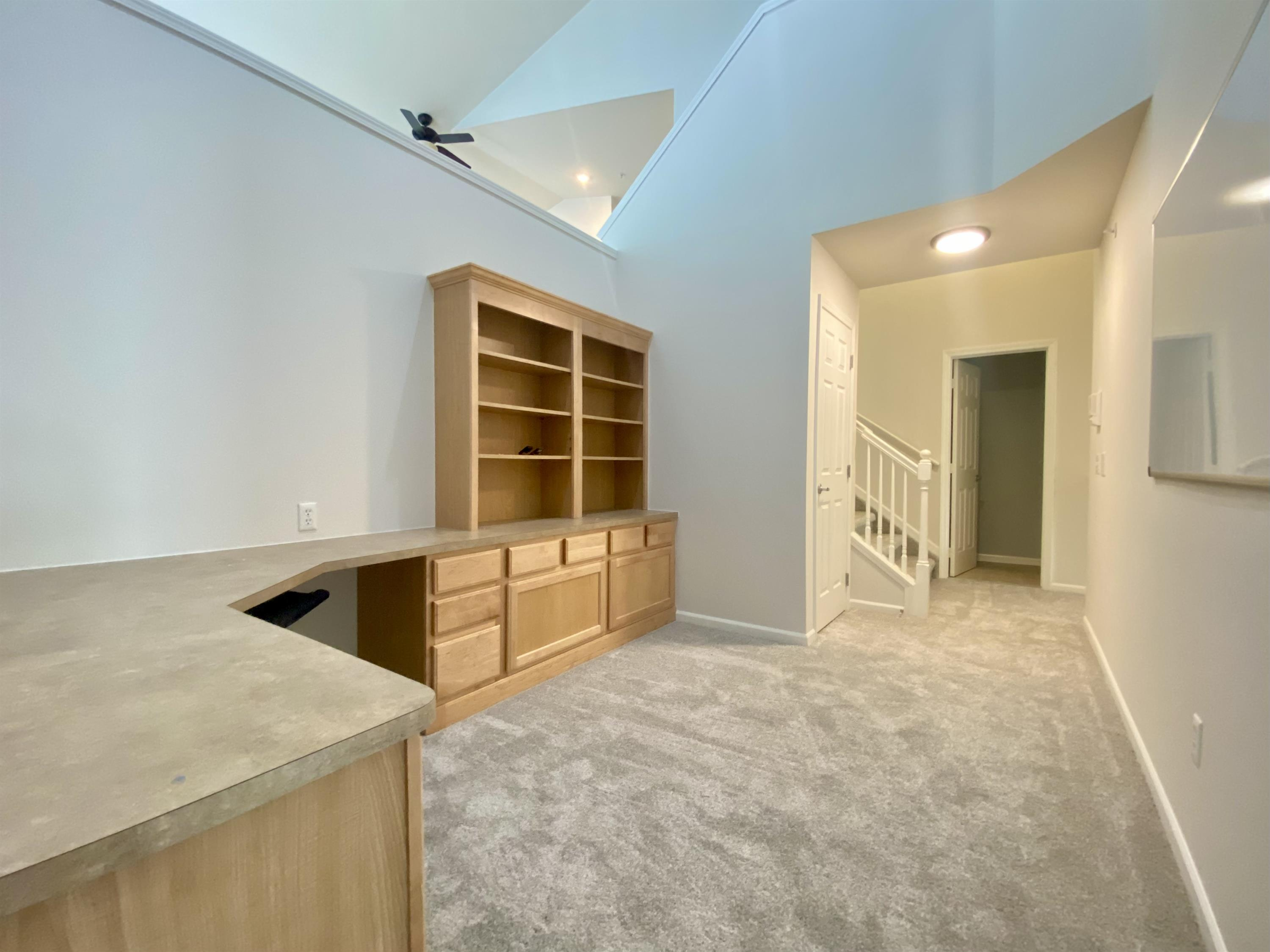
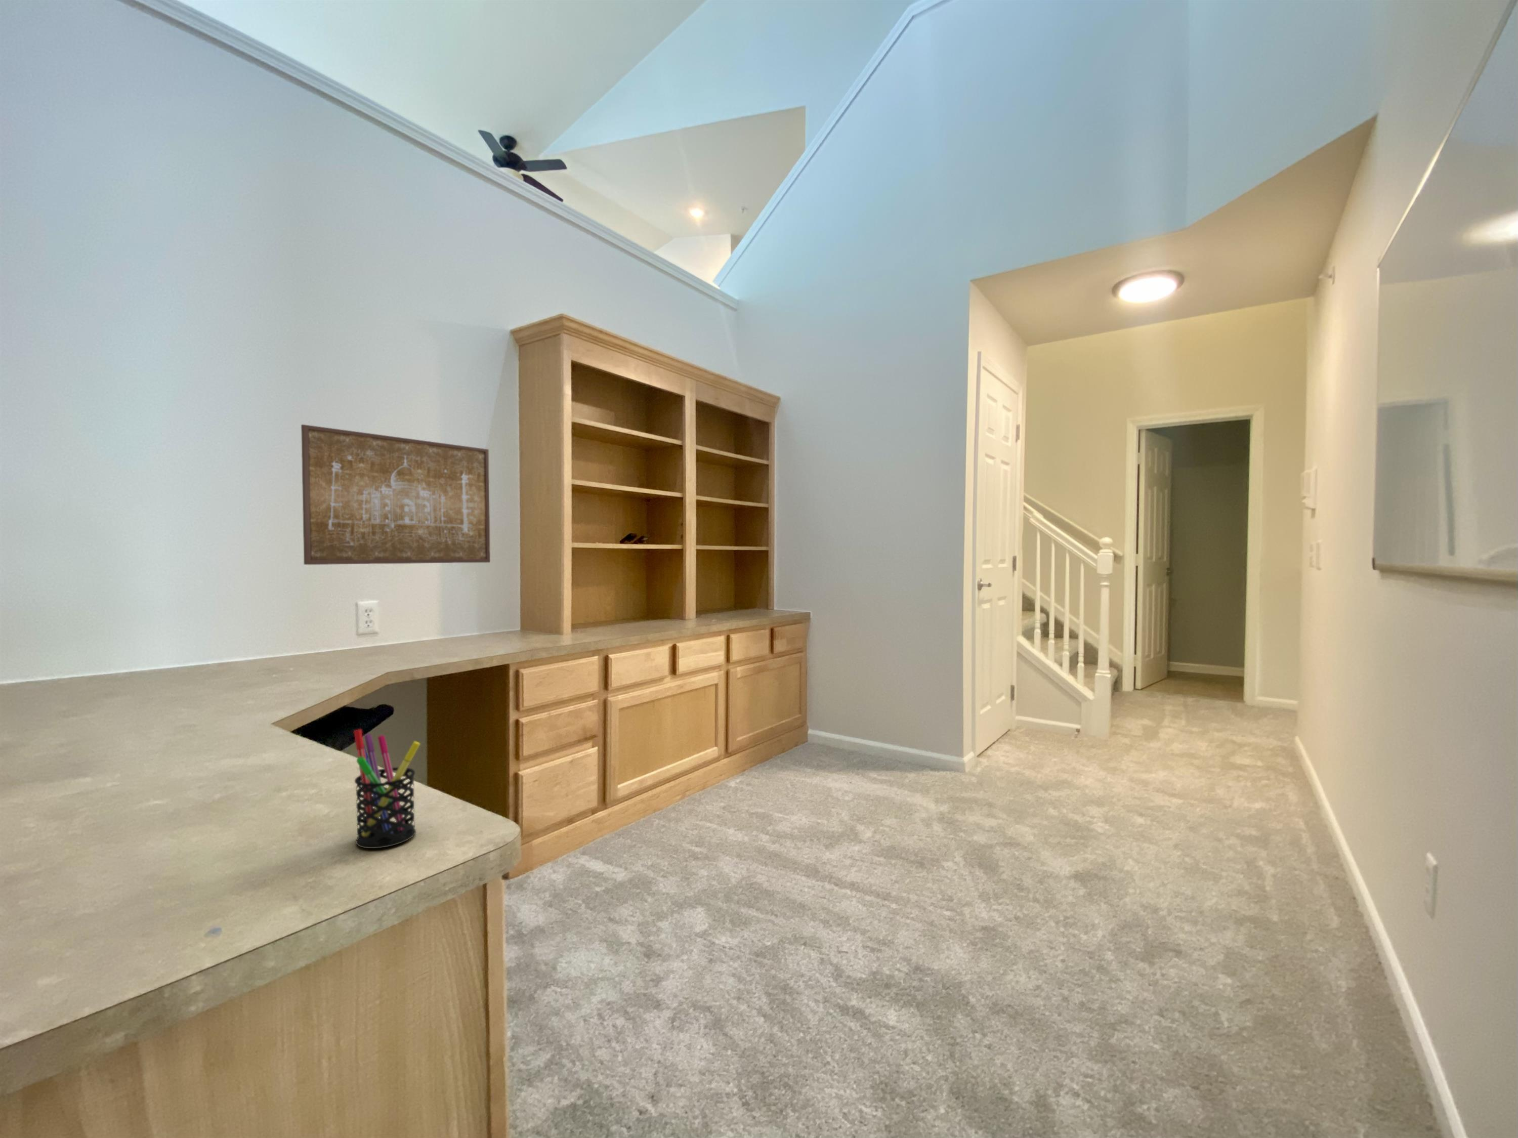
+ pen holder (379, 785)
+ wall art (405, 501)
